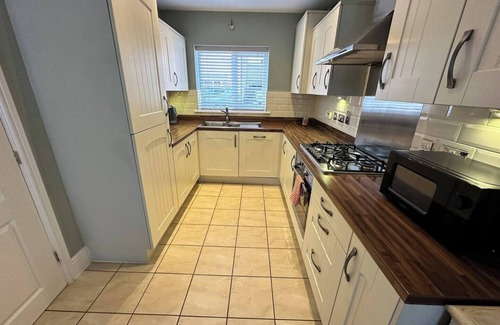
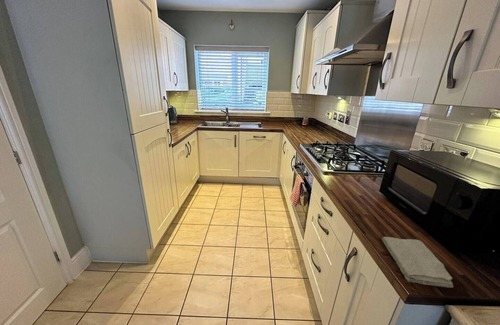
+ washcloth (414, 258)
